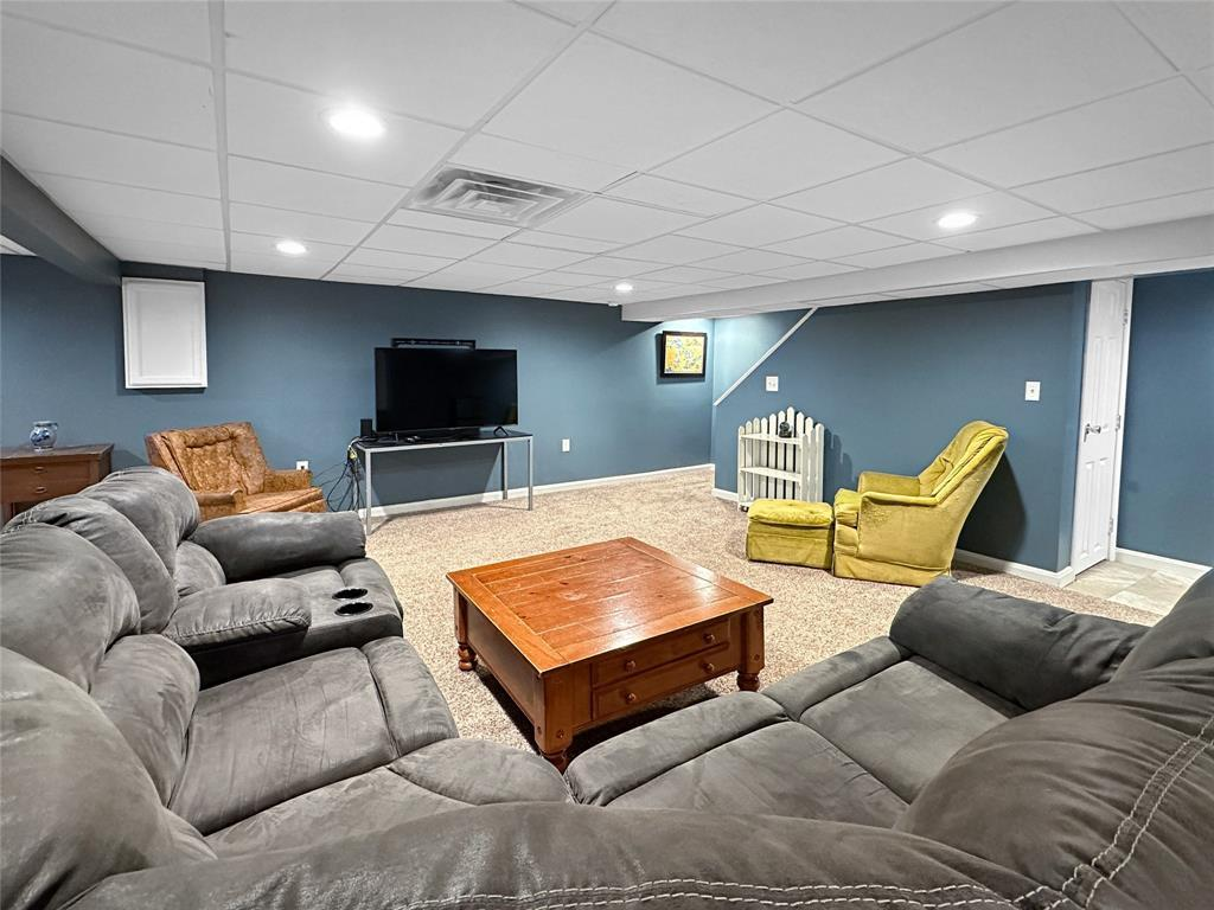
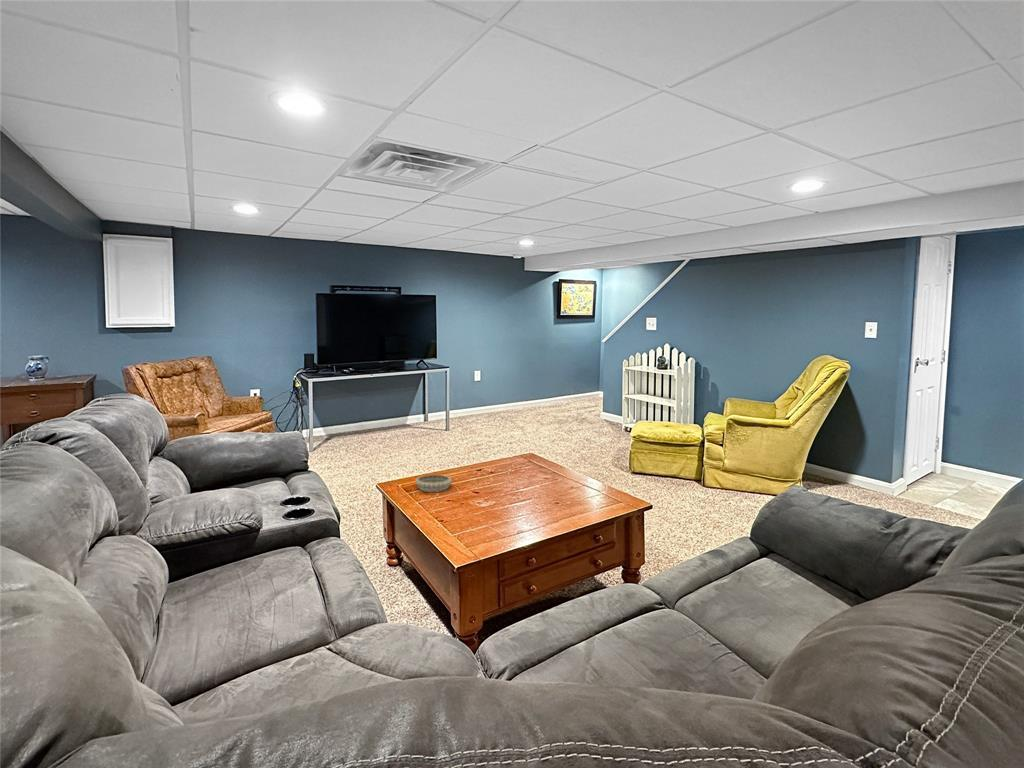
+ decorative bowl (433, 483)
